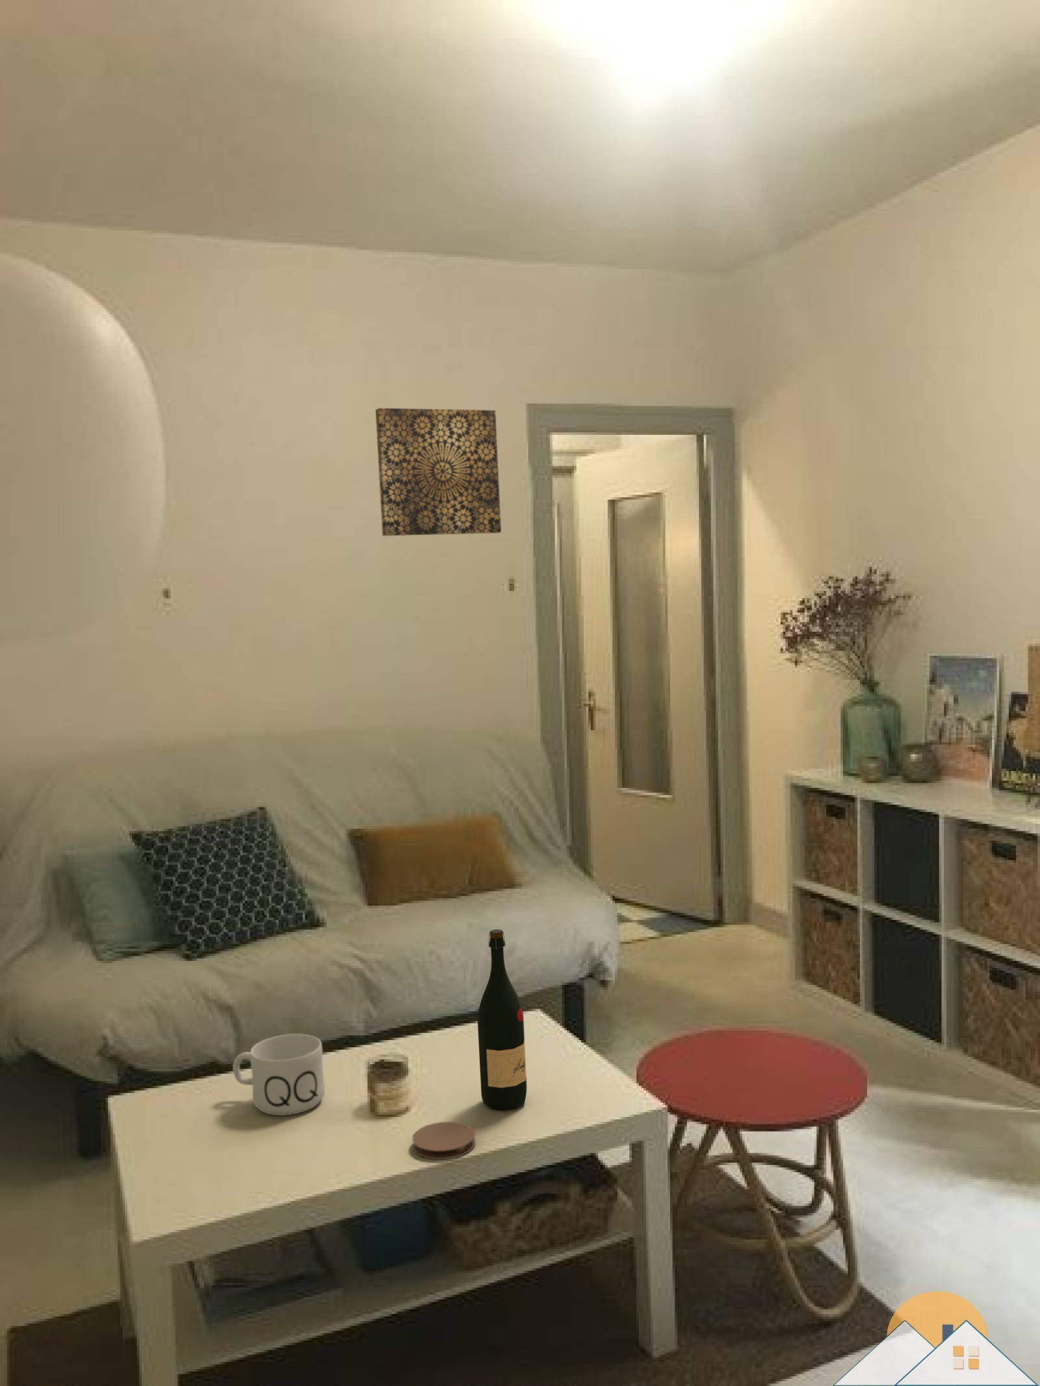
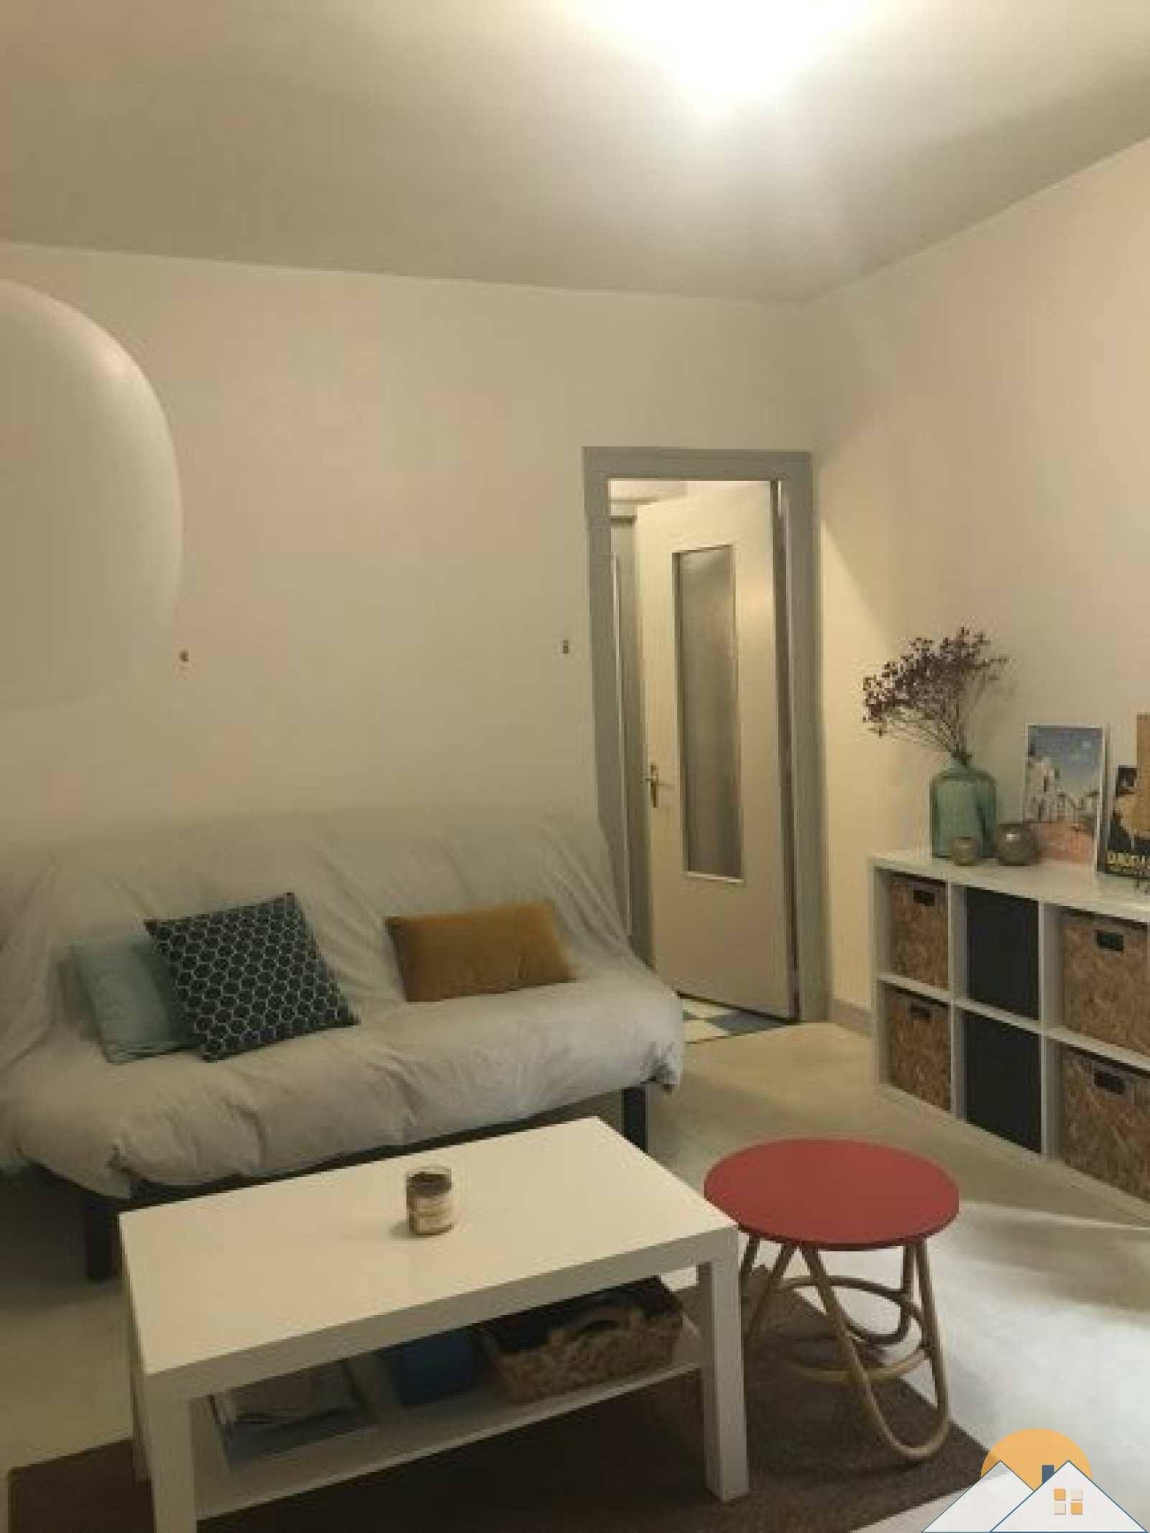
- wall art (439, 472)
- mug (275, 1074)
- coaster (444, 1139)
- wine bottle (500, 1016)
